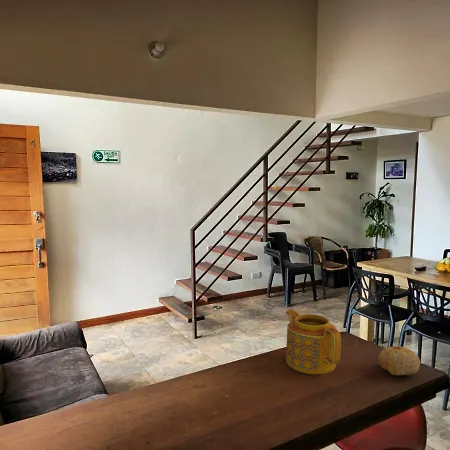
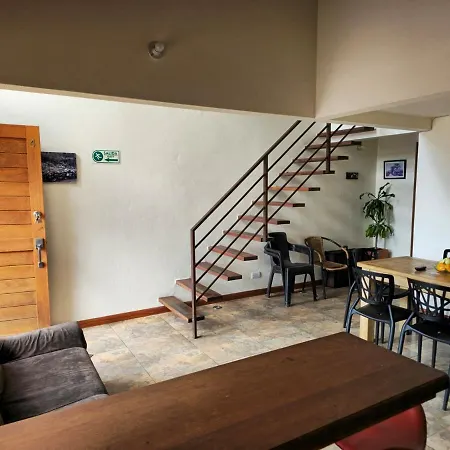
- fruit (399, 359)
- teapot (310, 340)
